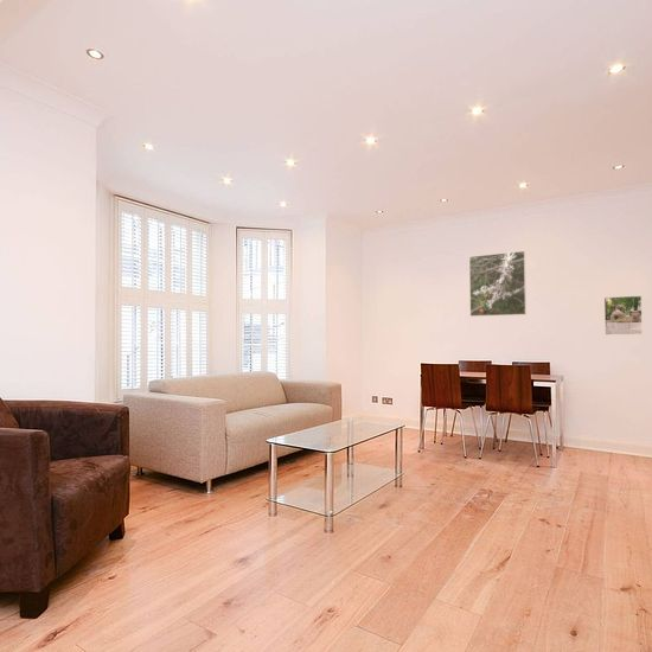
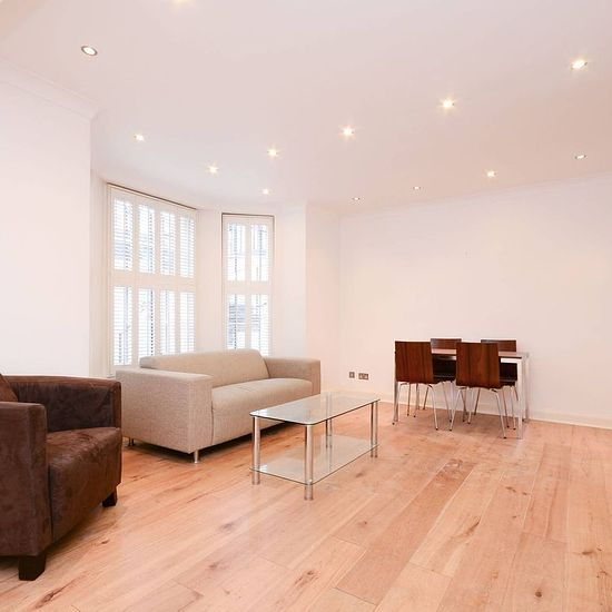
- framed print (622, 315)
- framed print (497, 285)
